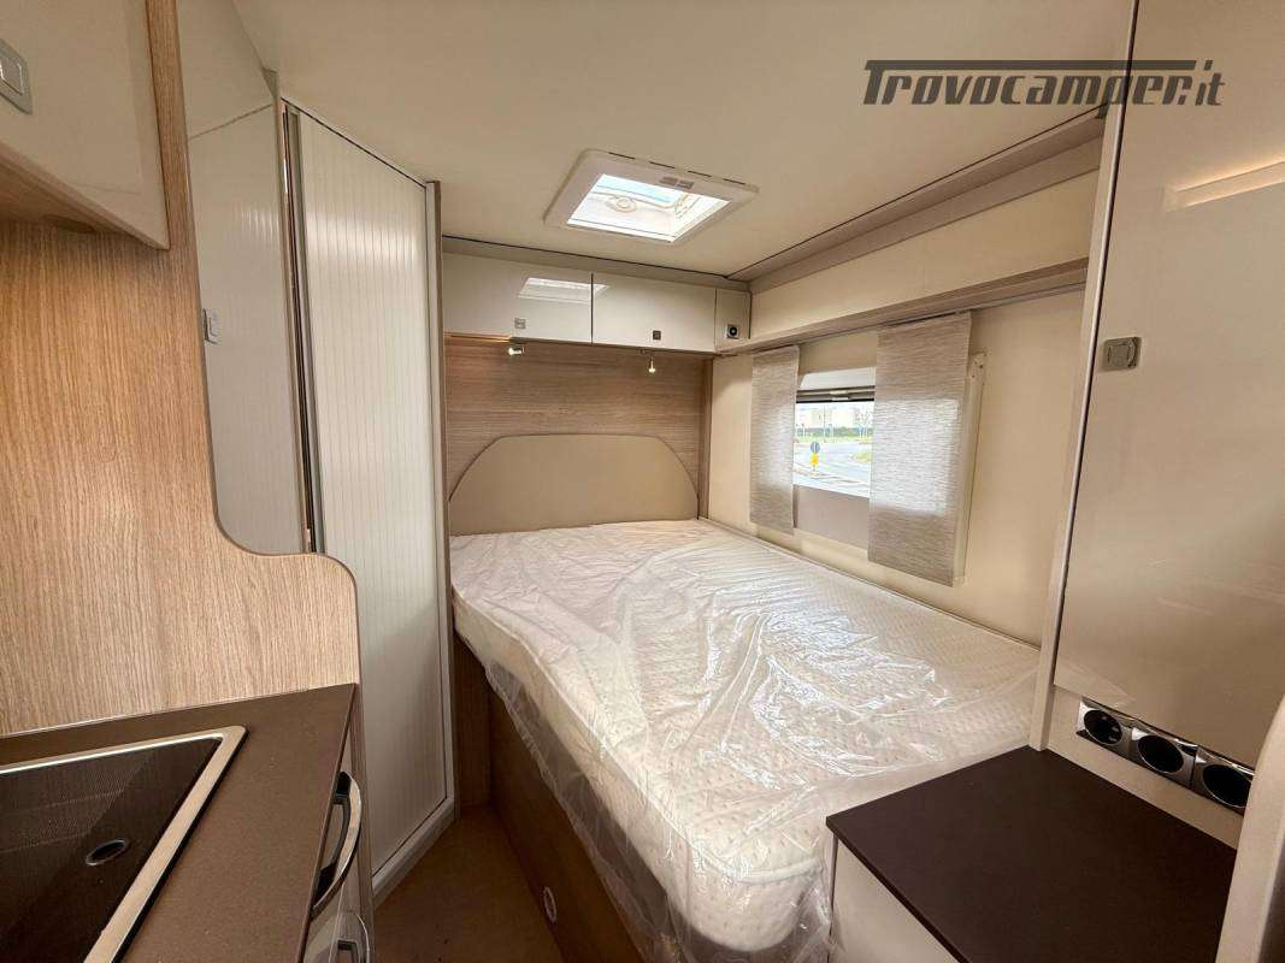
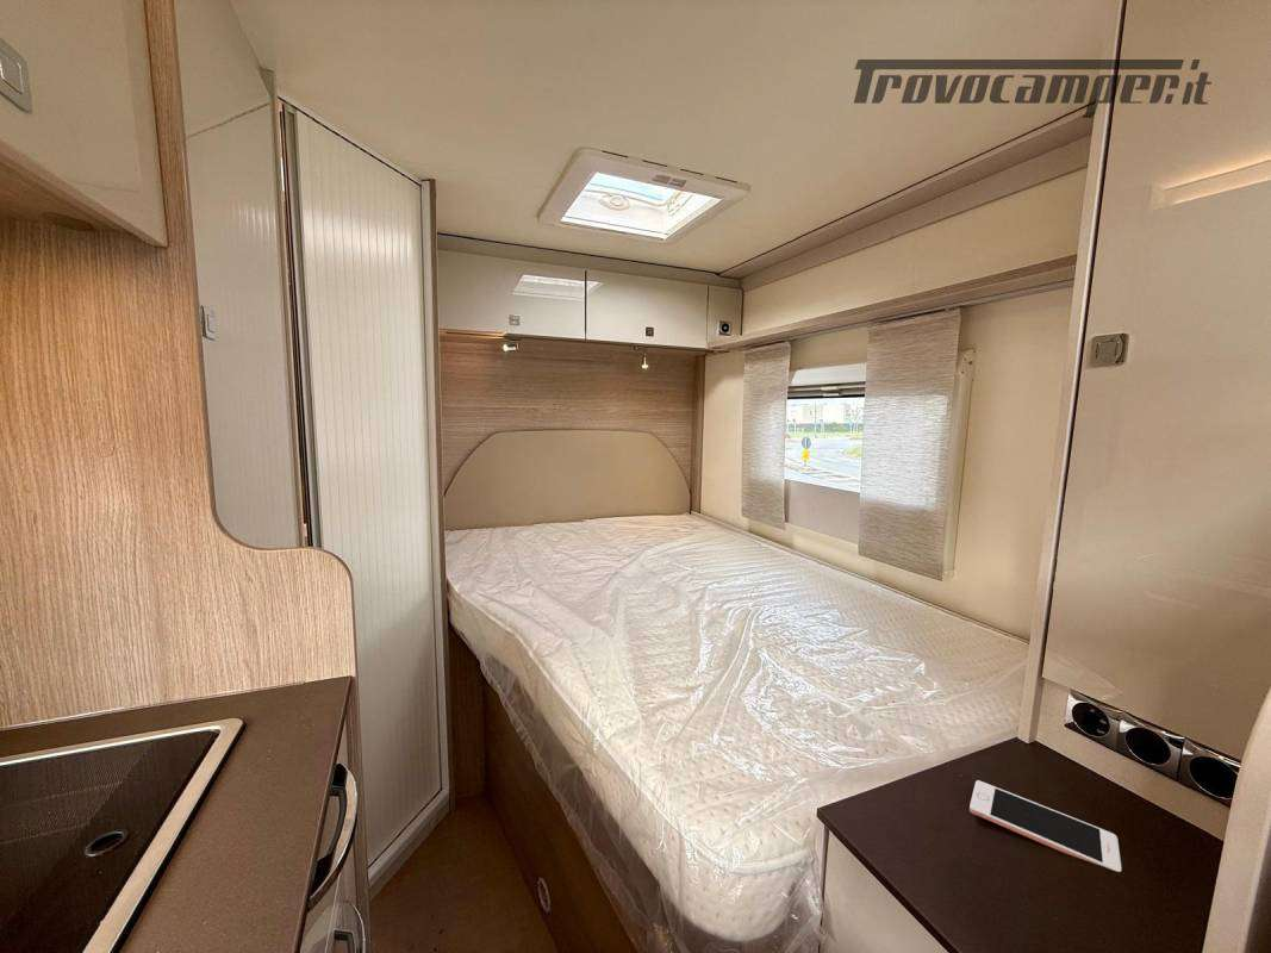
+ cell phone (1040, 823)
